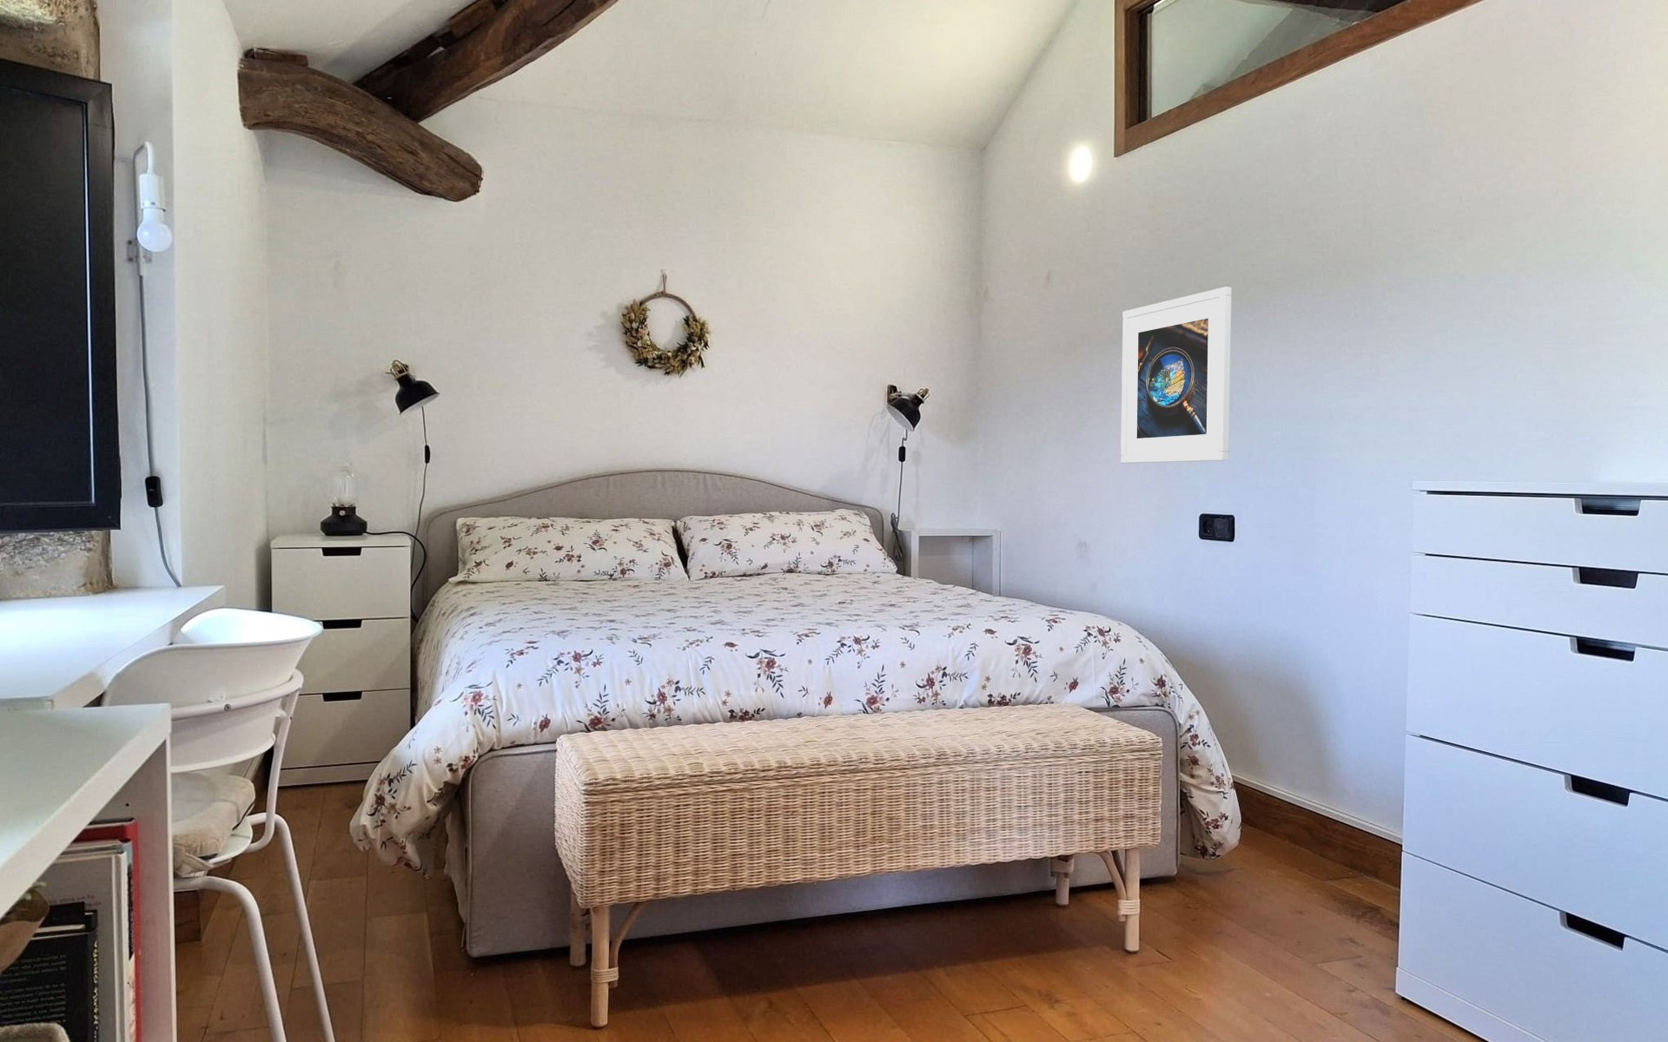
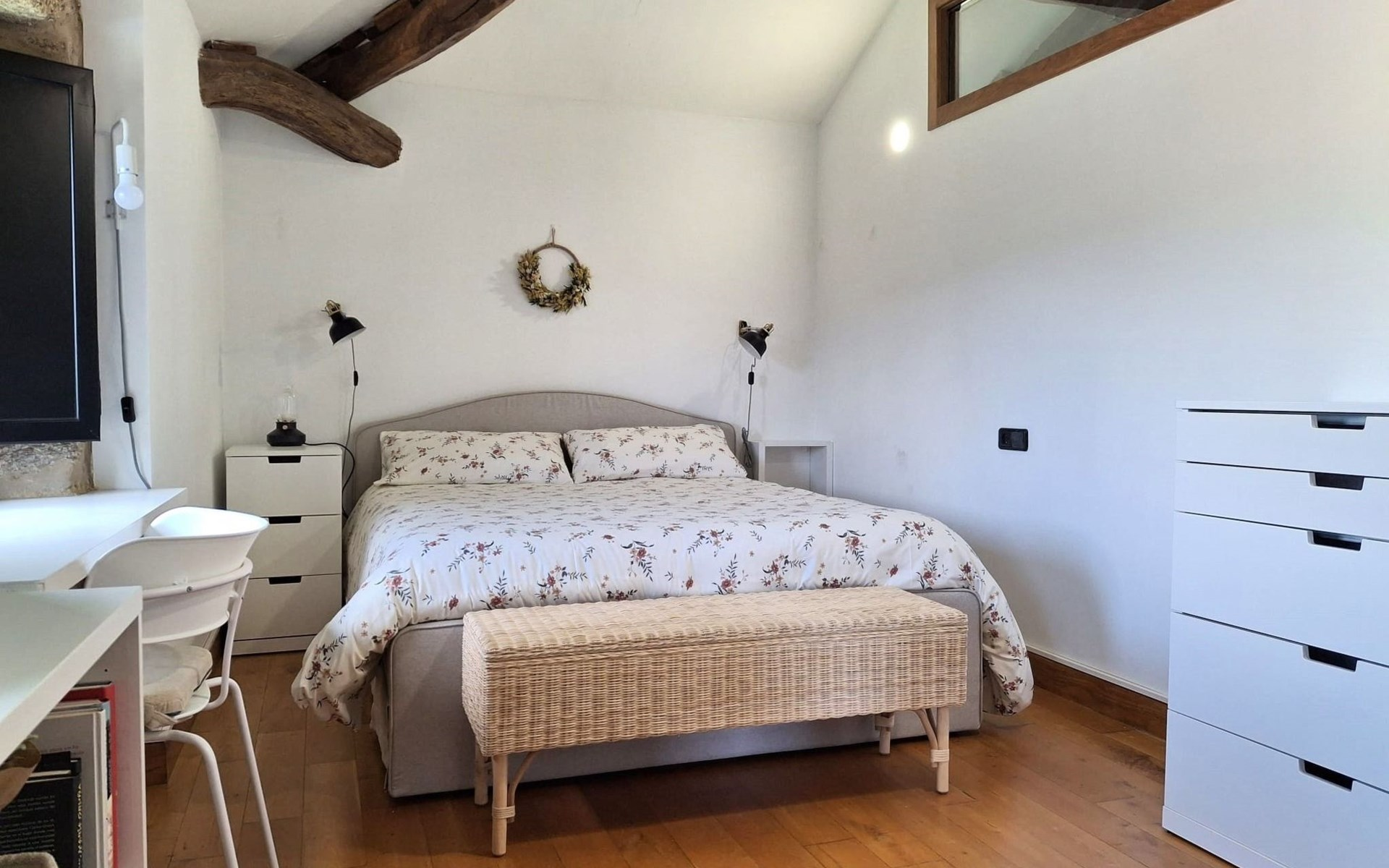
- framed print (1172, 382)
